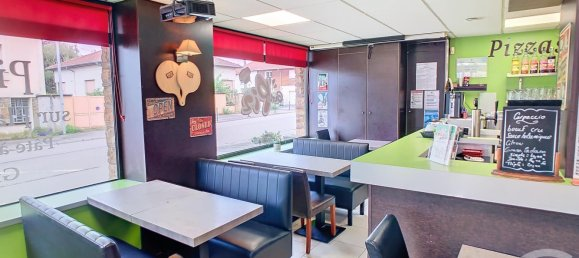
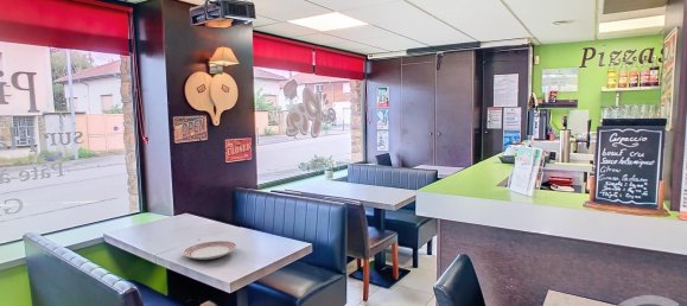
+ dinner plate (210, 250)
